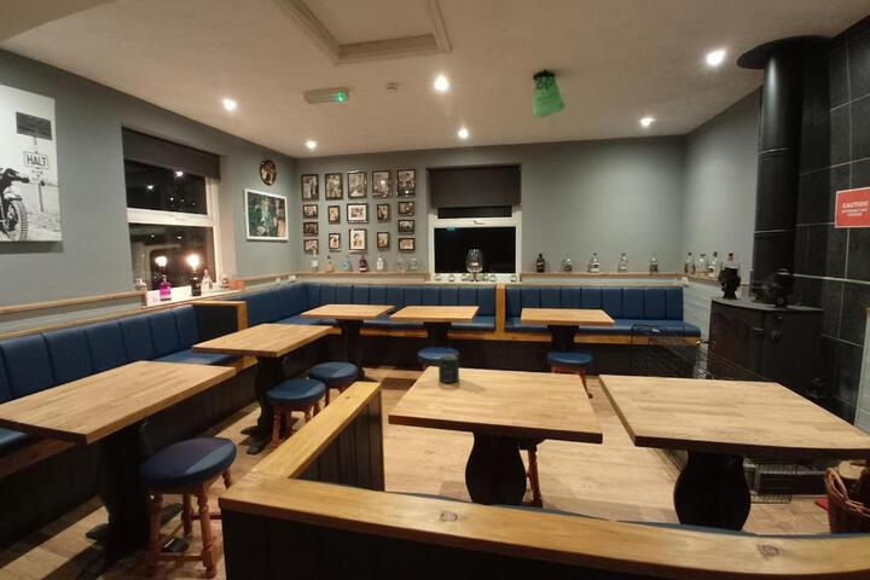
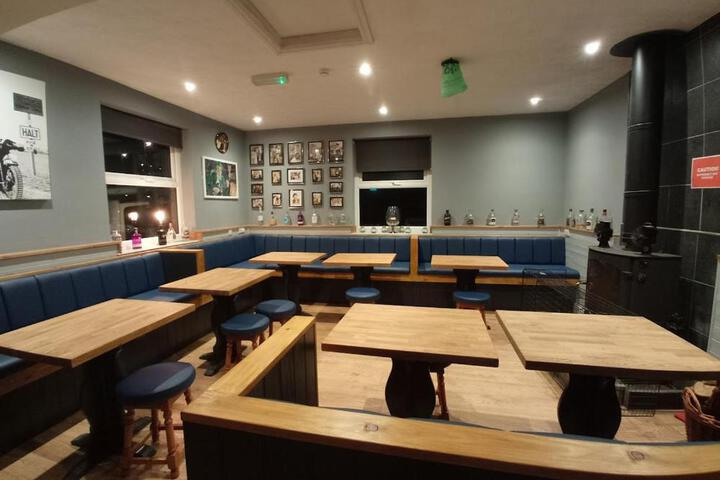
- jar (448, 369)
